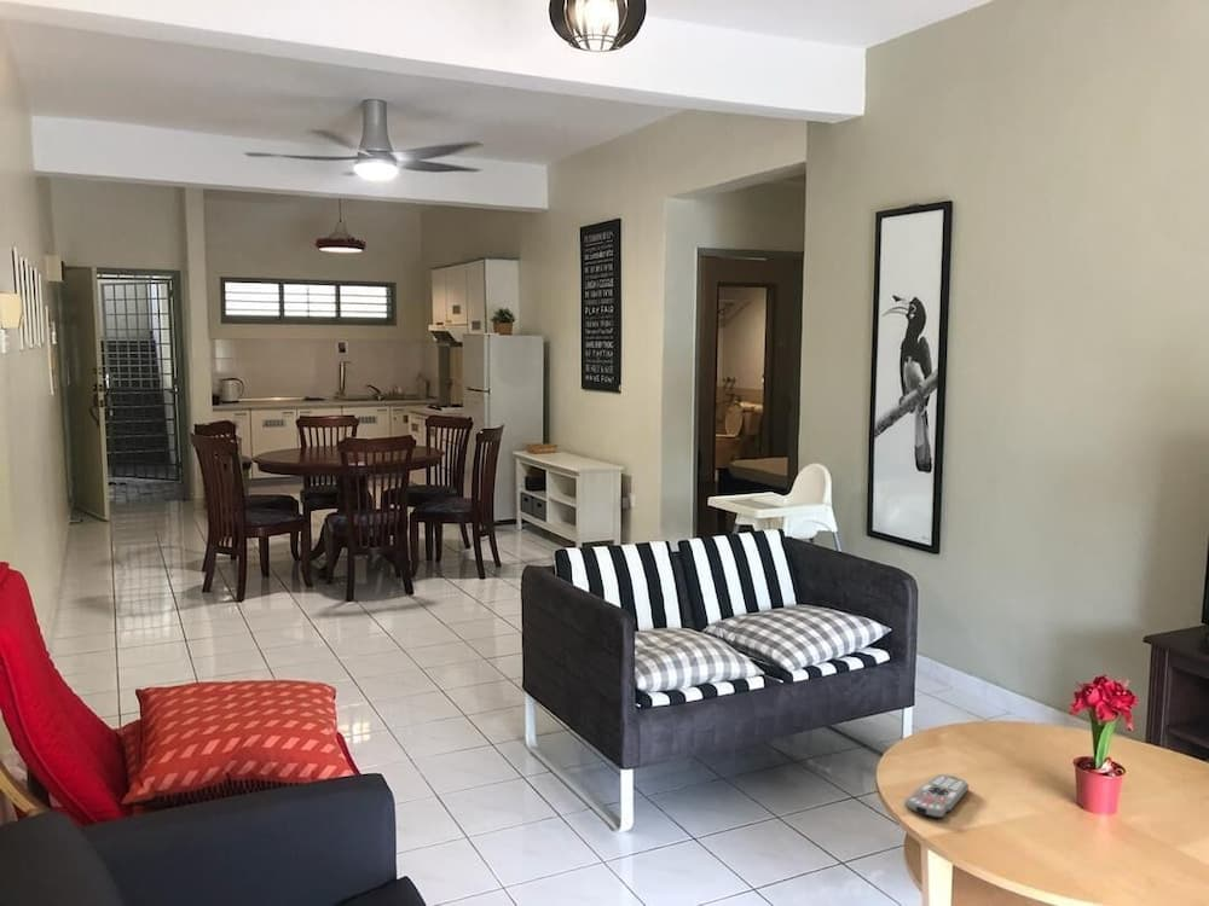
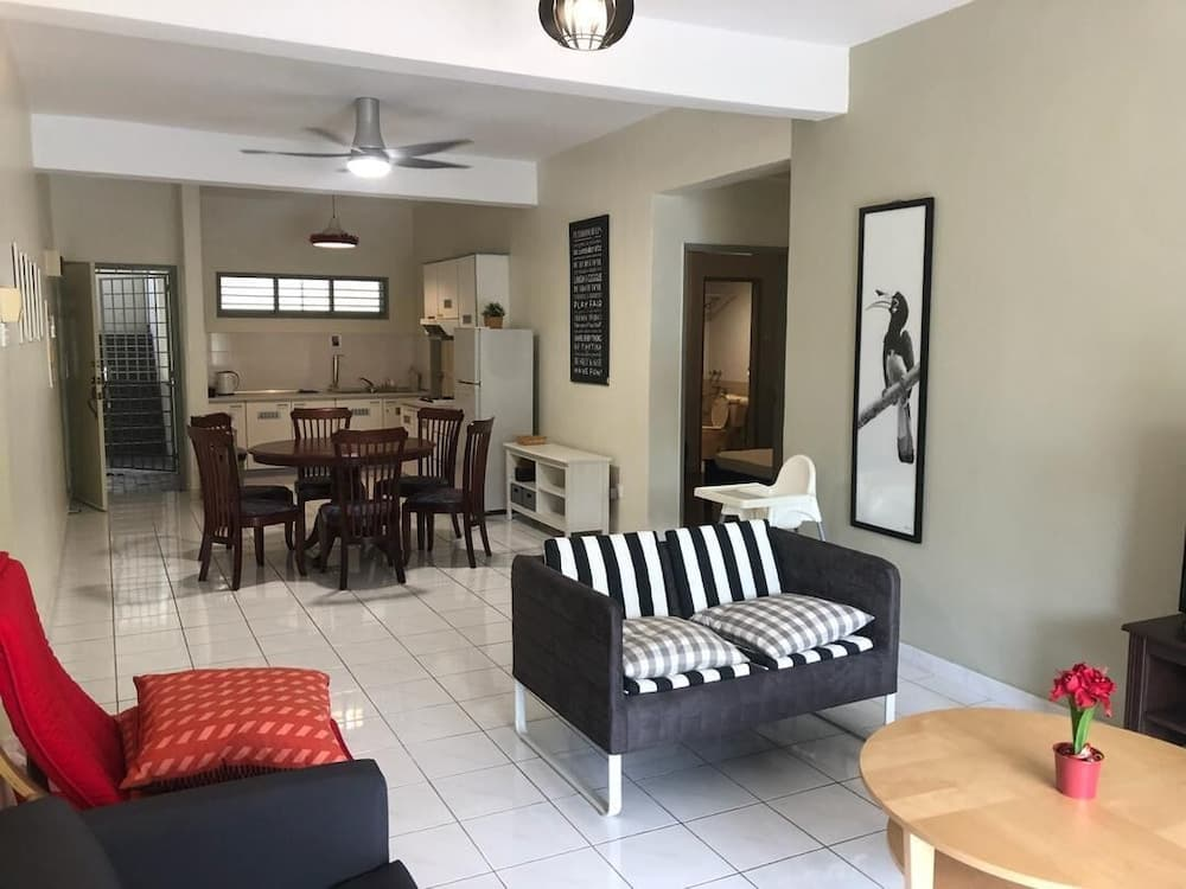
- remote control (938, 795)
